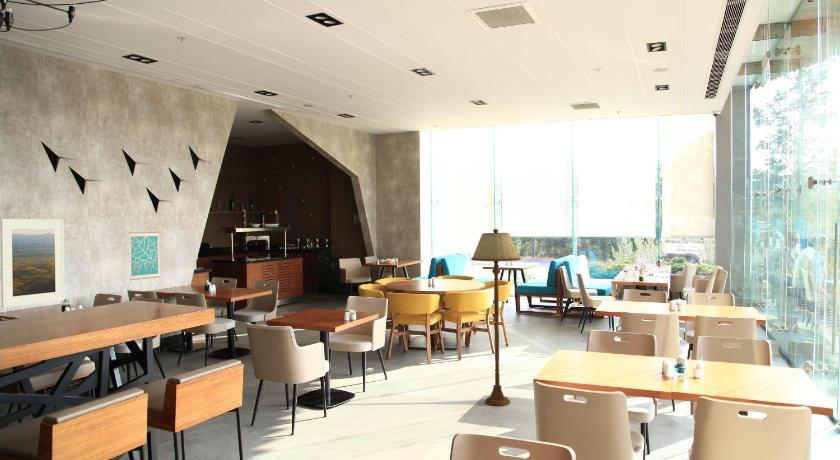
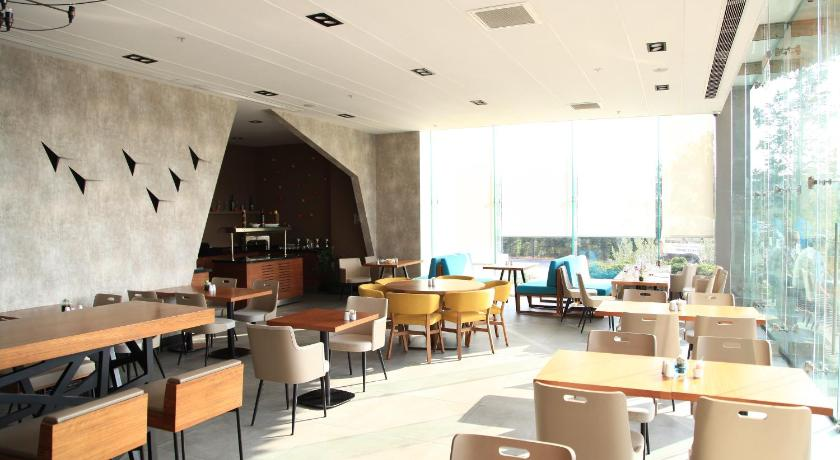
- floor lamp (496, 315)
- wall art (144, 255)
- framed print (34, 261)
